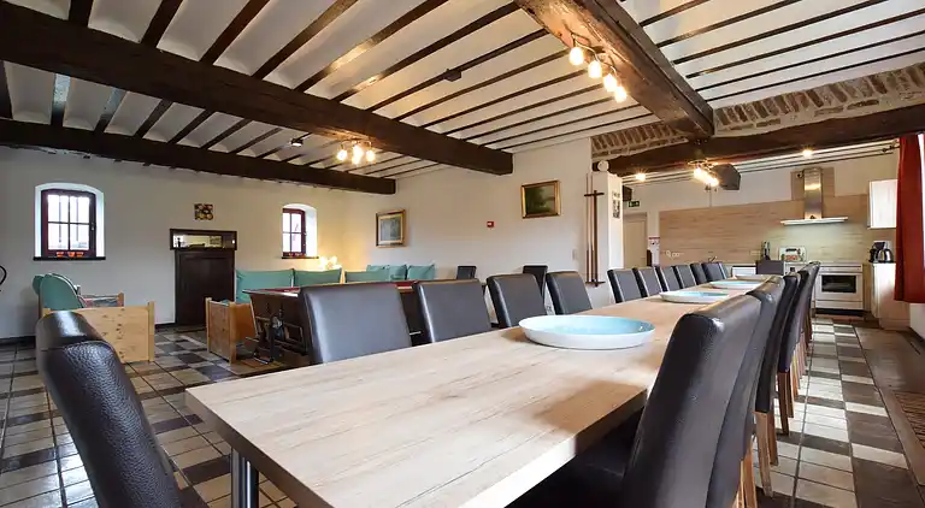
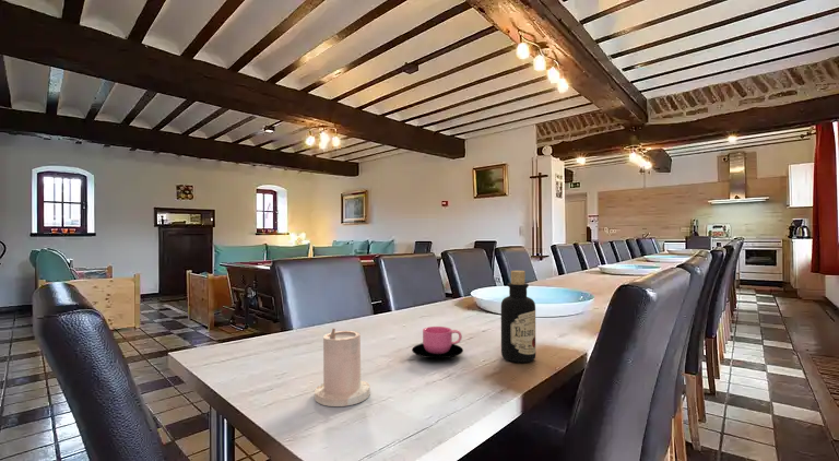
+ cup (437, 342)
+ candle (342, 360)
+ bottle (518, 314)
